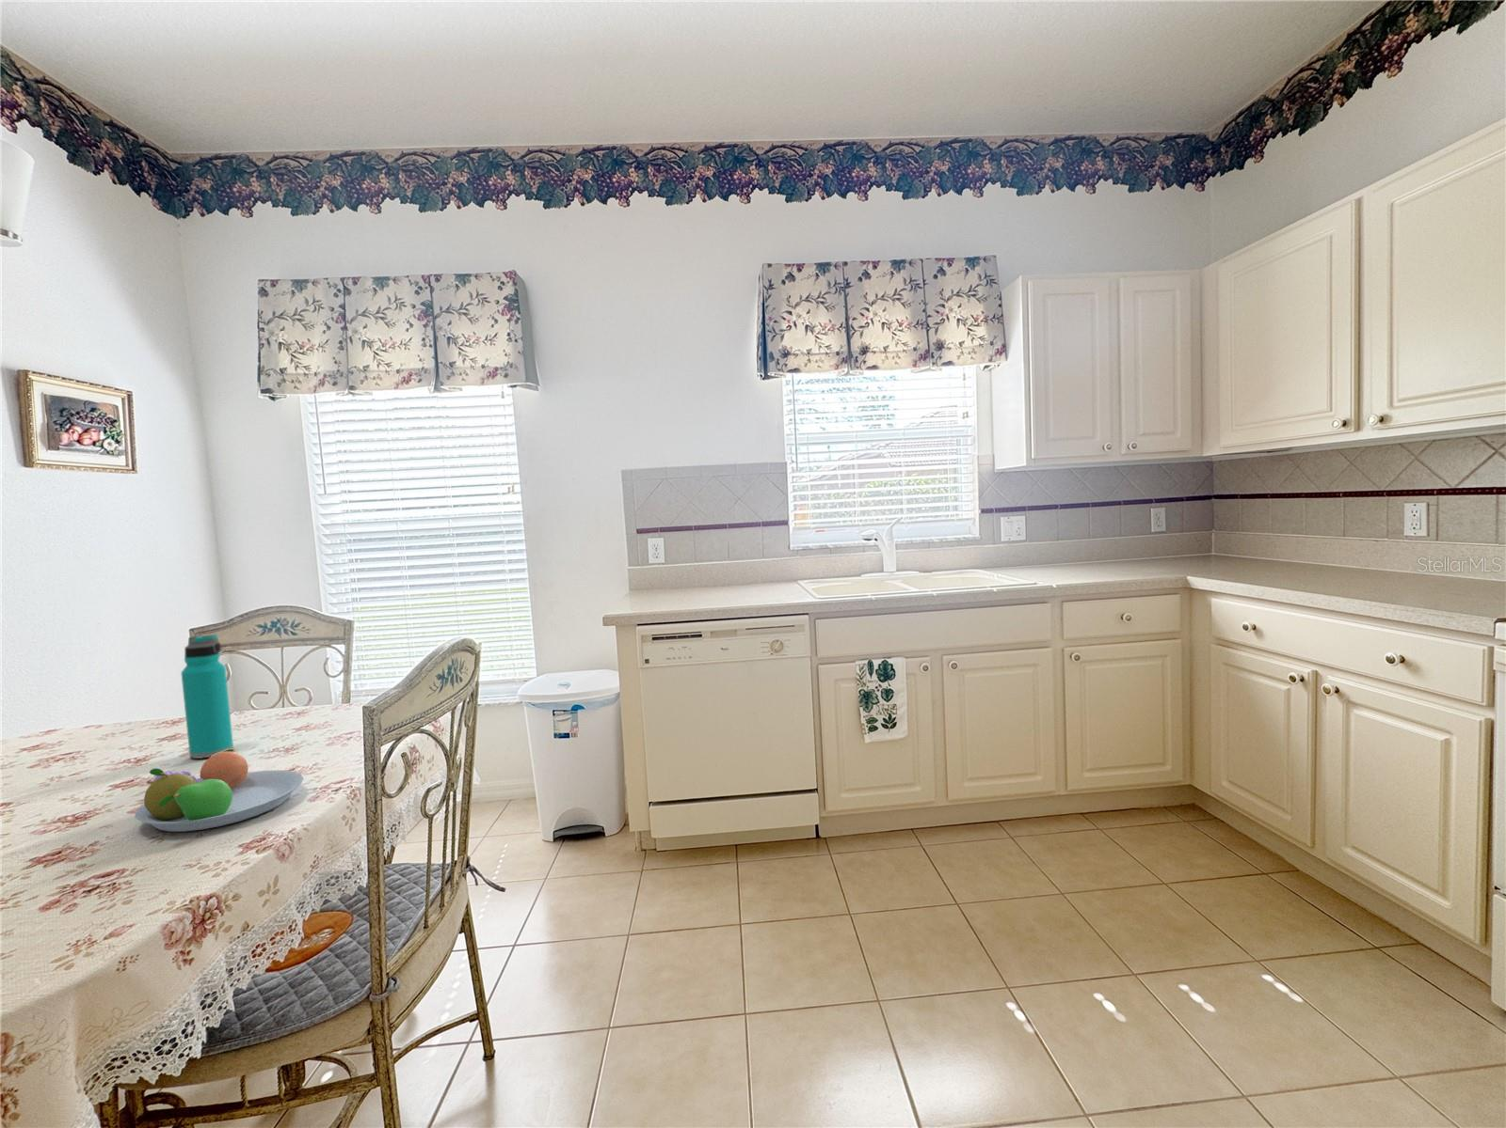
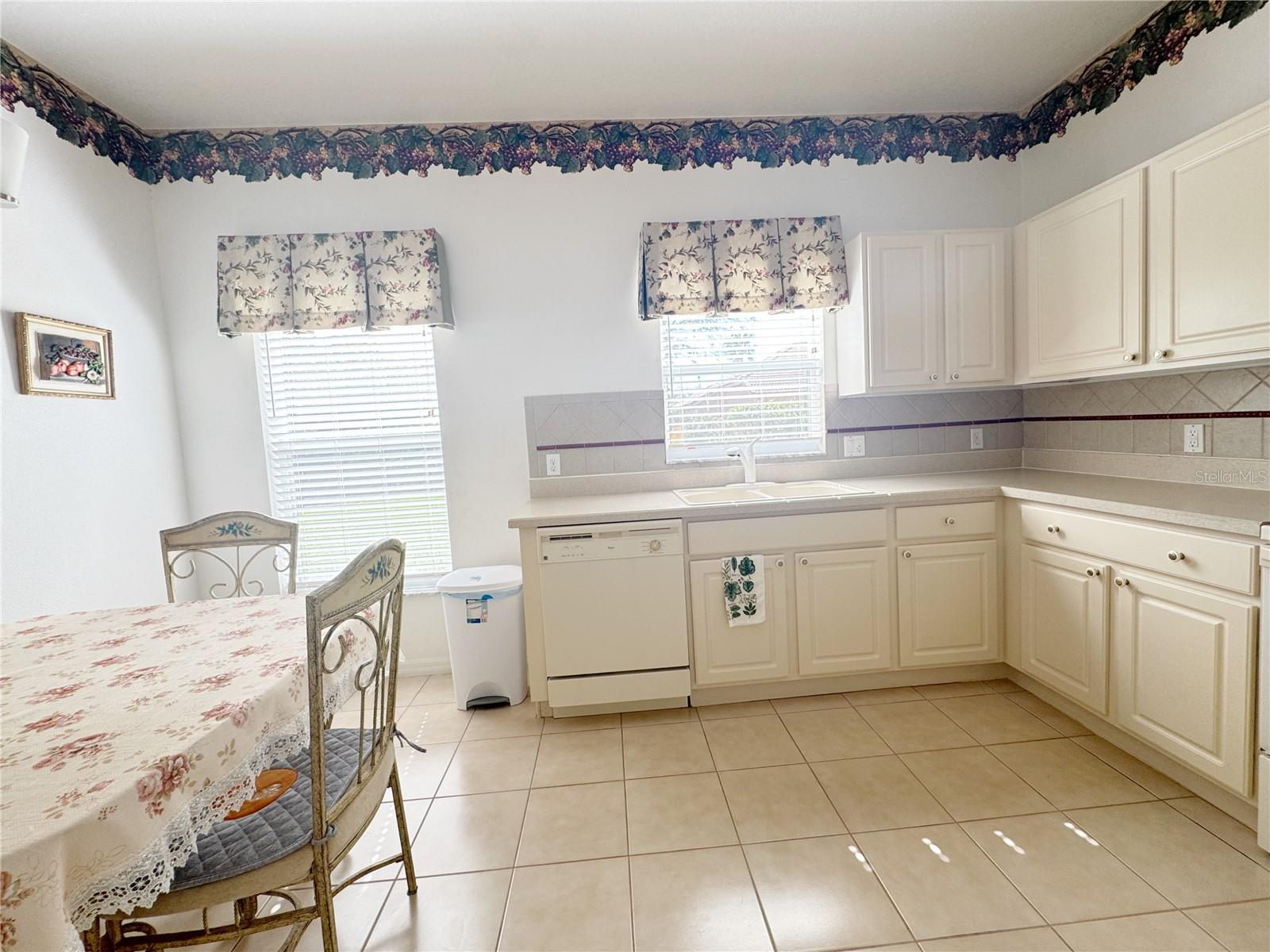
- fruit bowl (217, 783)
- water bottle (205, 693)
